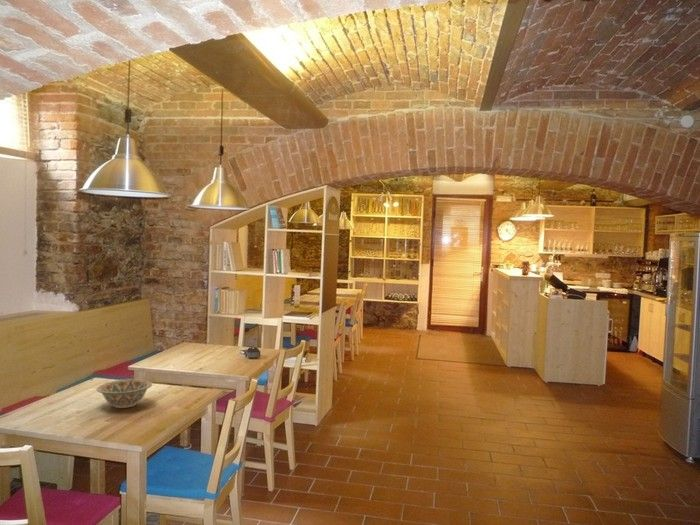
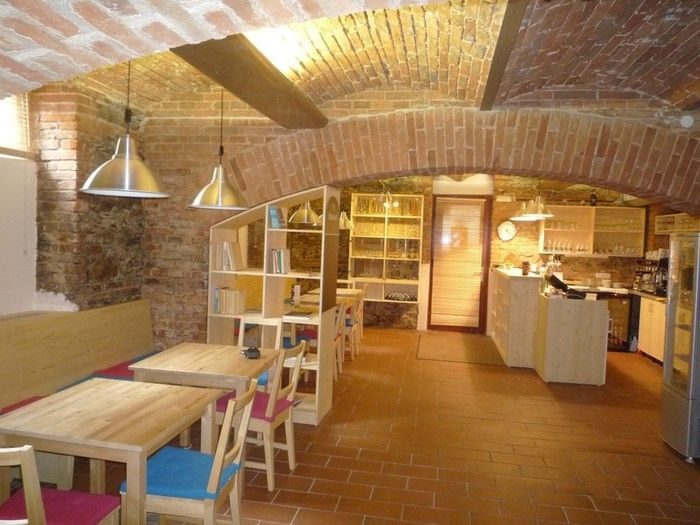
- decorative bowl (124, 395)
